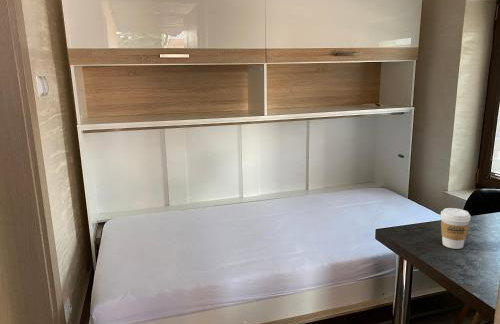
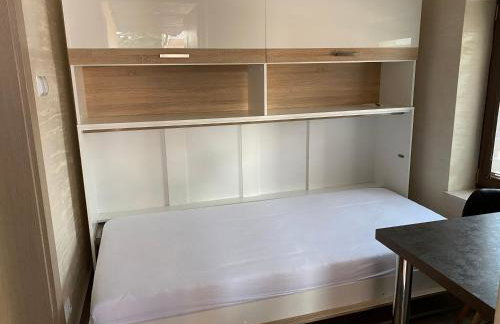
- coffee cup (454, 228)
